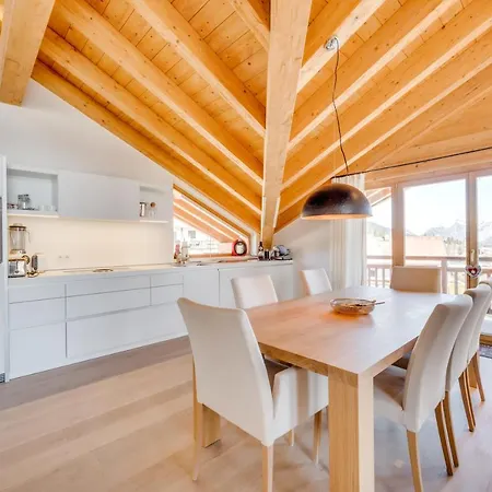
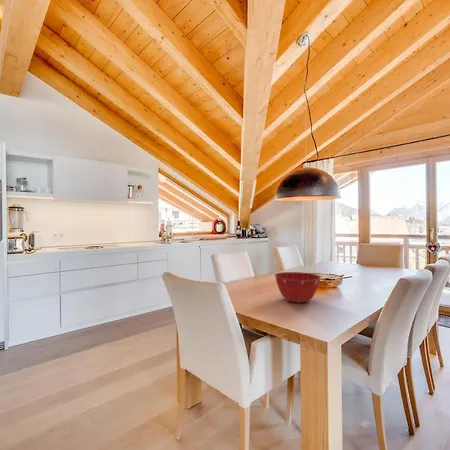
+ mixing bowl (297, 287)
